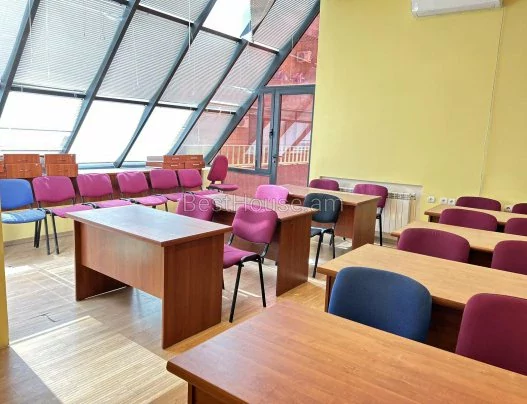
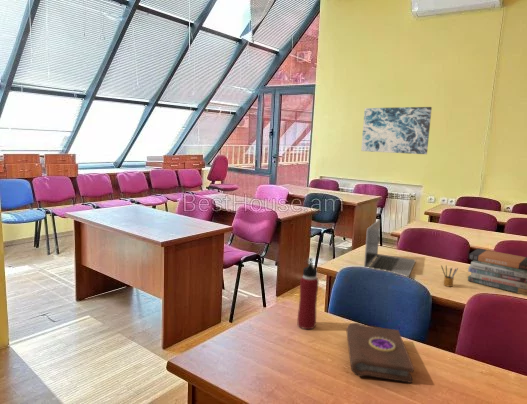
+ laptop (392, 256)
+ pencil box (449, 275)
+ book (376, 348)
+ book stack (501, 270)
+ water bottle (308, 292)
+ wall art (394, 130)
